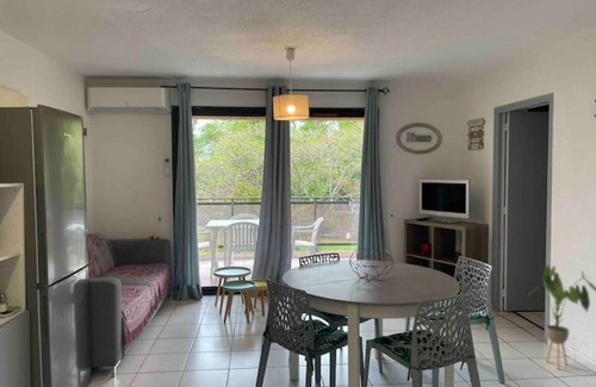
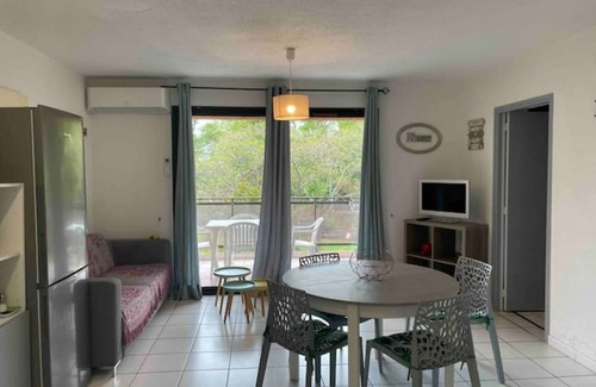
- house plant (560, 316)
